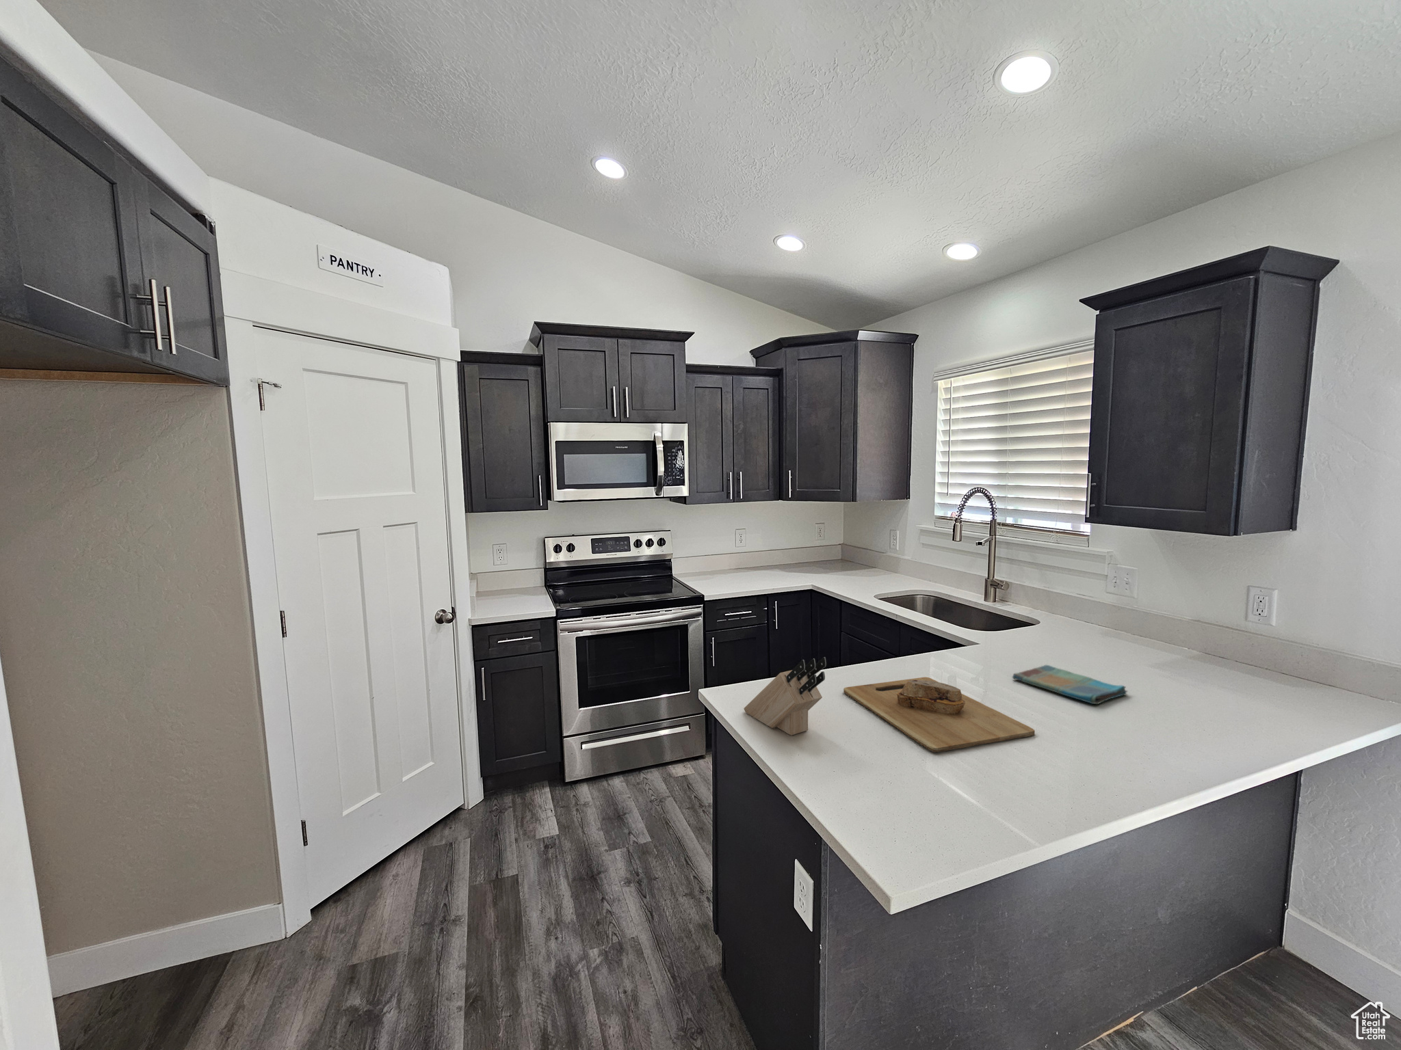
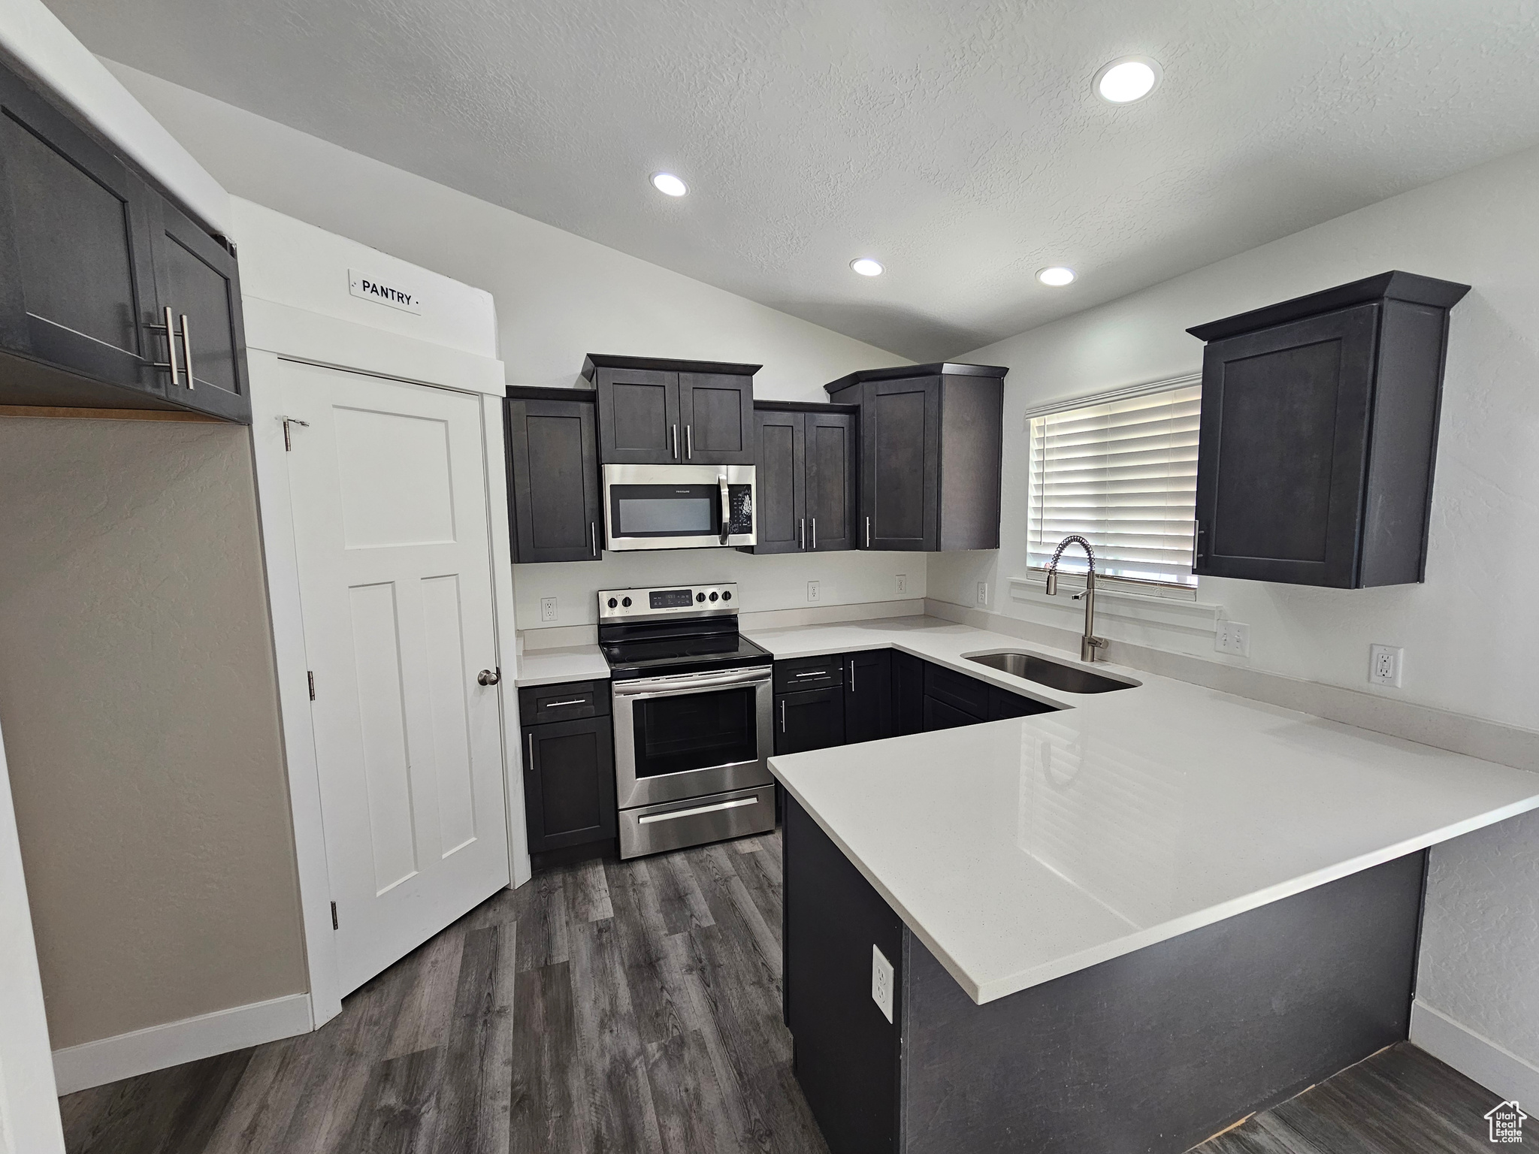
- cutting board (930, 697)
- dish towel (1067, 683)
- knife block (785, 686)
